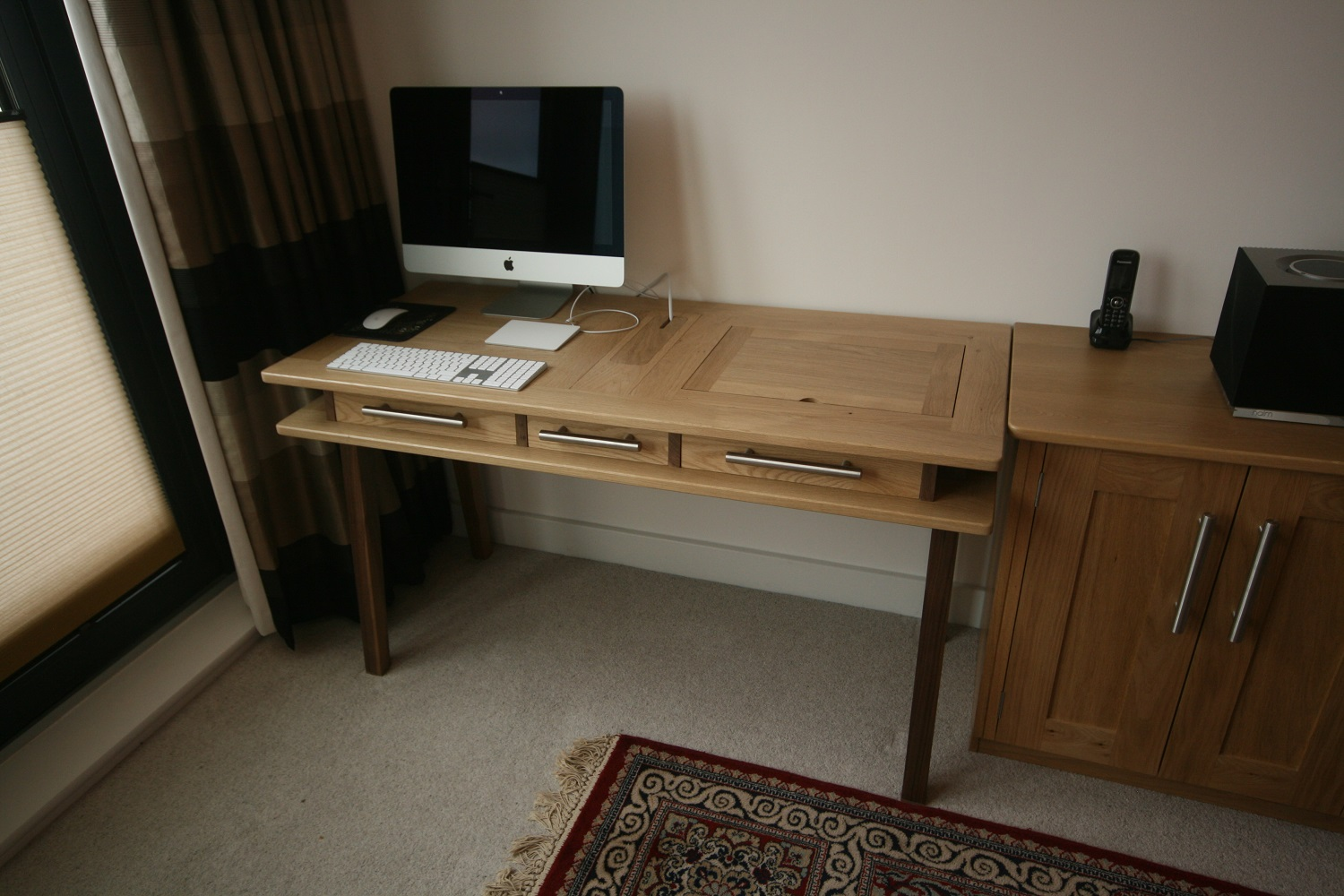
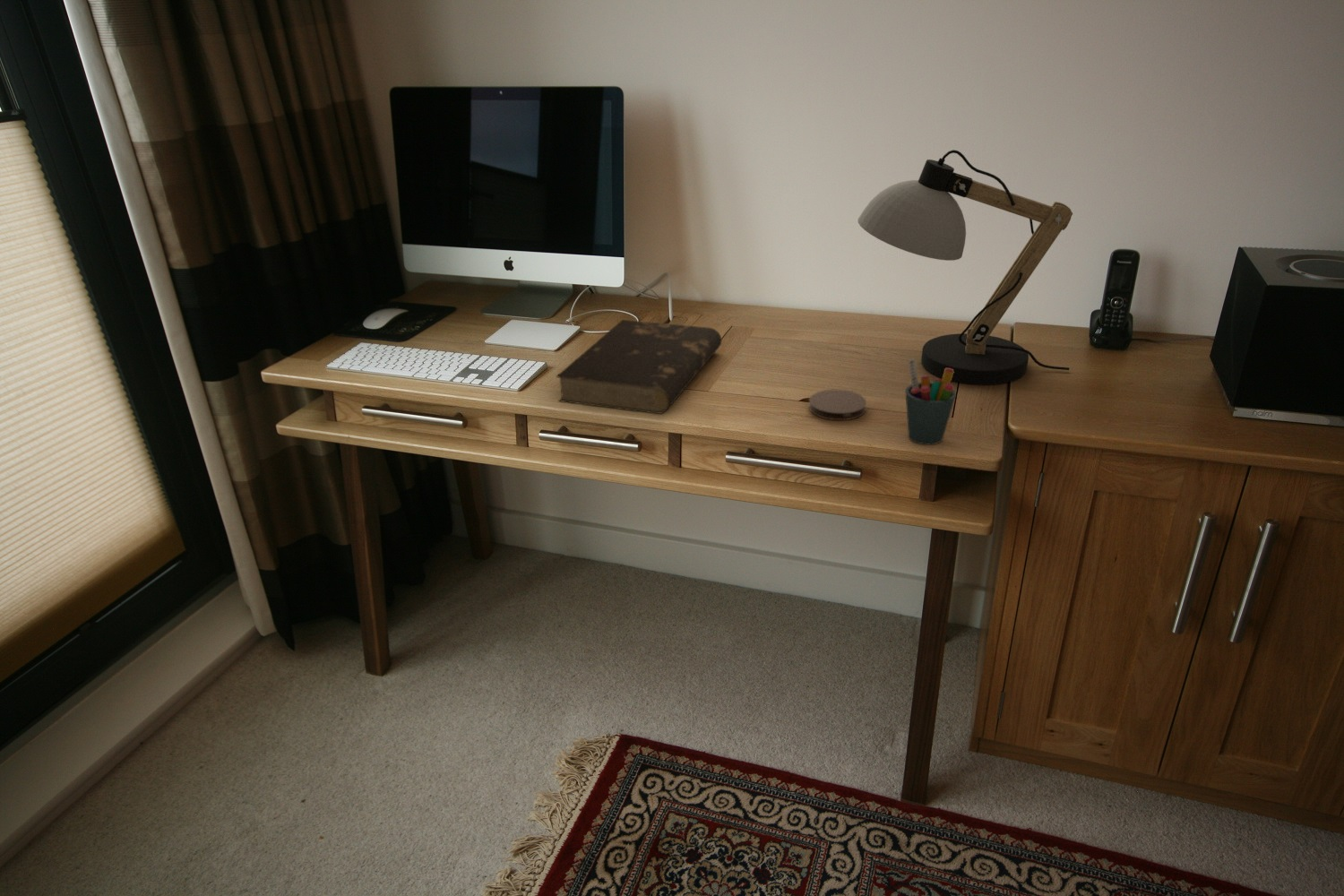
+ desk lamp (961, 257)
+ book (643, 363)
+ pen holder (929, 402)
+ coaster (837, 404)
